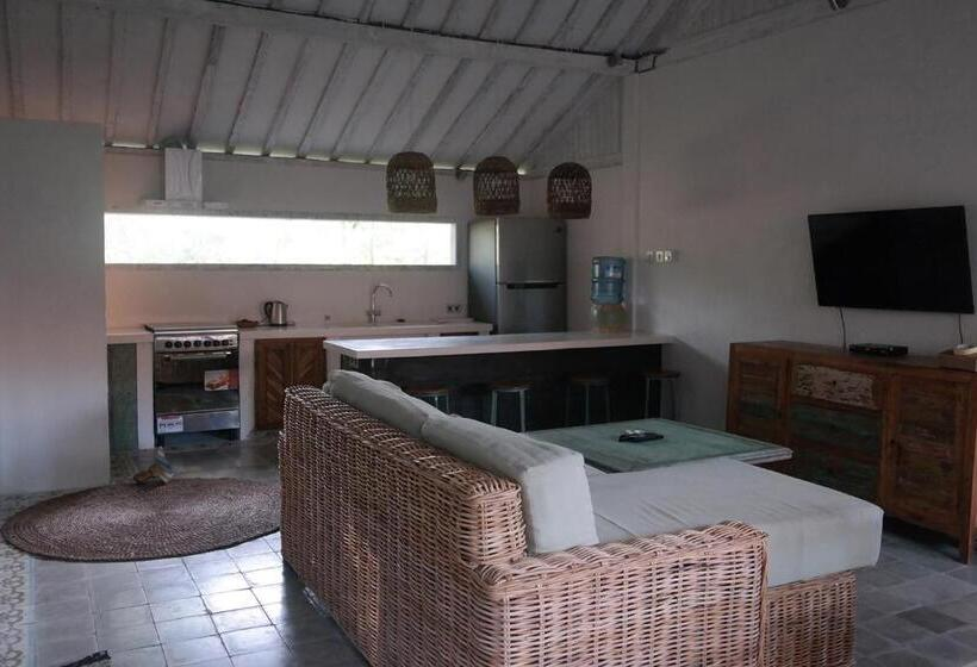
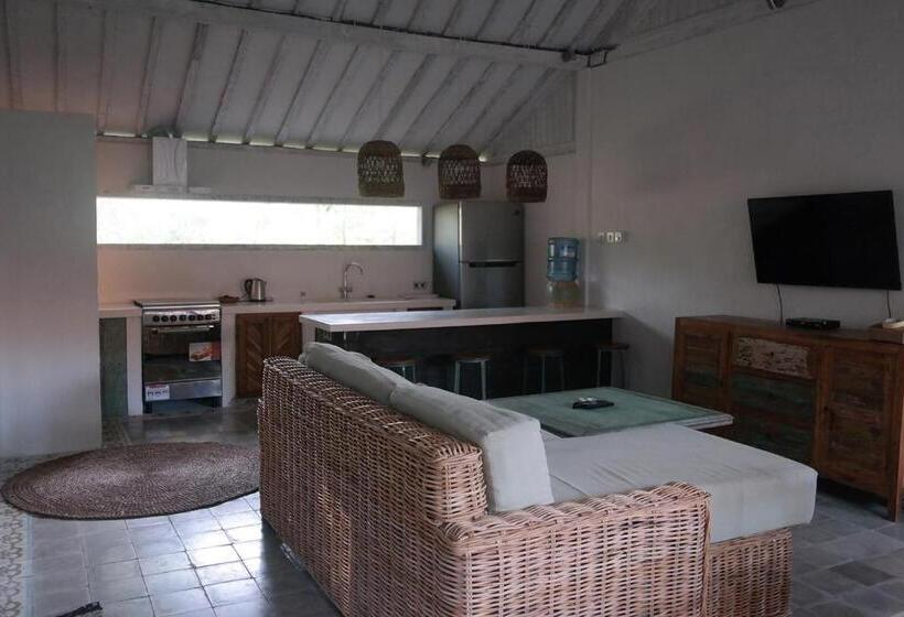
- shoe (154, 466)
